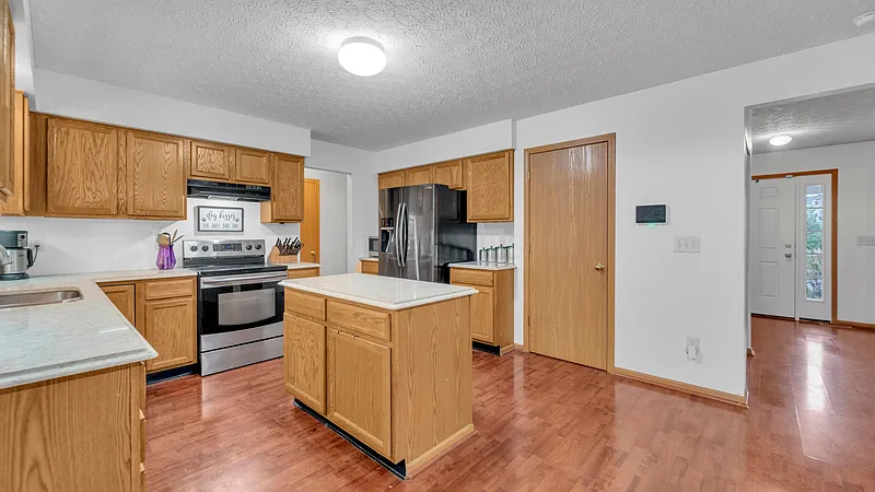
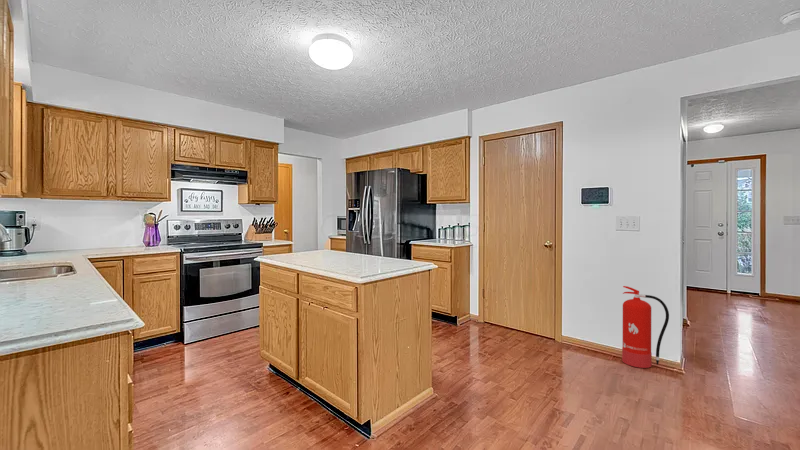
+ fire extinguisher (644, 326)
